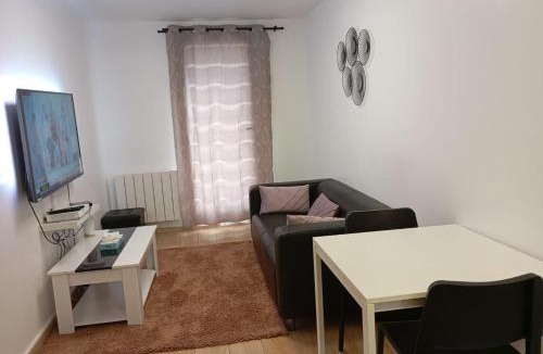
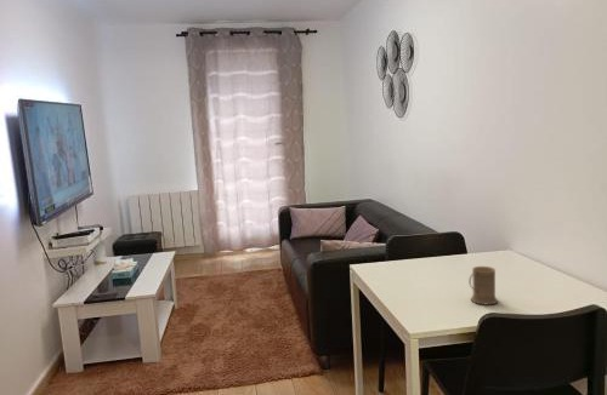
+ mug (481, 285)
